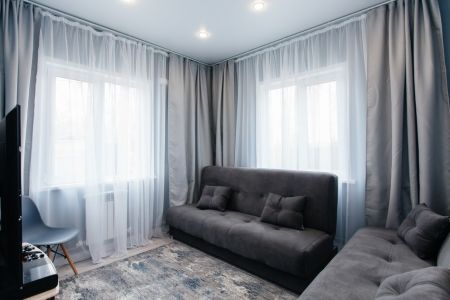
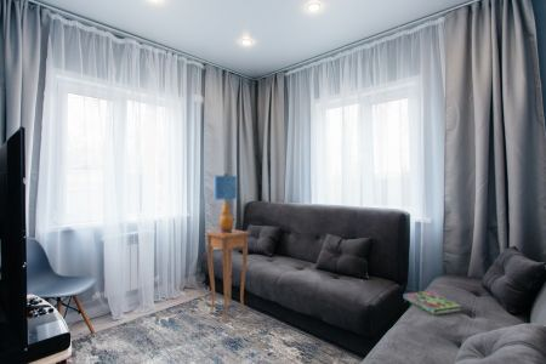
+ side table (227, 272)
+ table lamp (224, 201)
+ book (431, 301)
